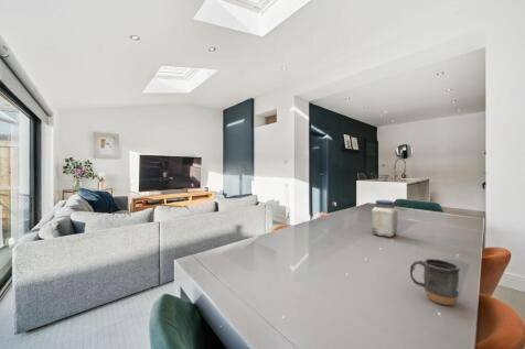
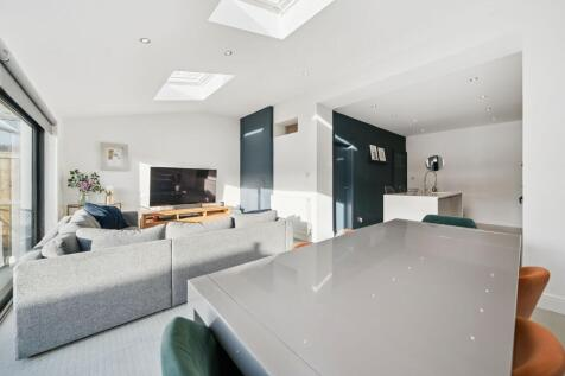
- jar (384, 217)
- mug (433, 277)
